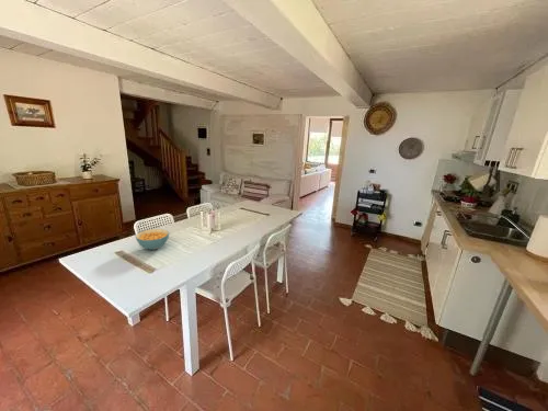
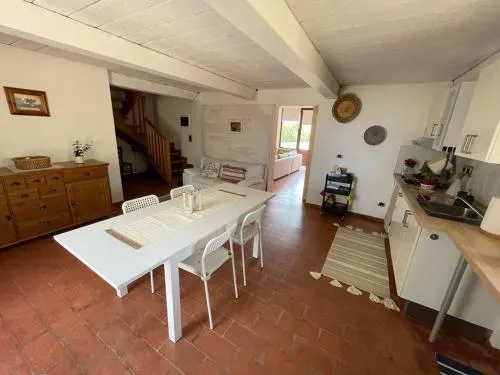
- cereal bowl (152, 240)
